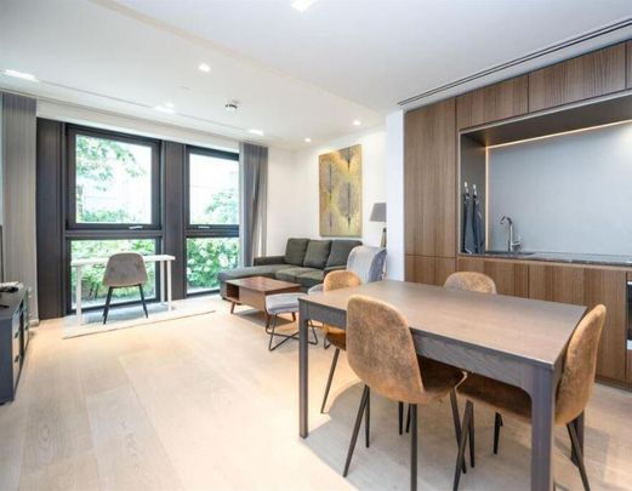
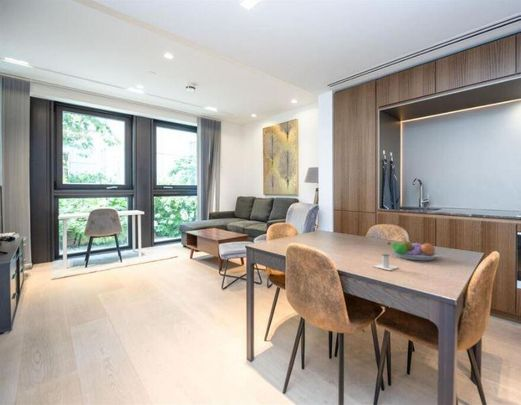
+ salt shaker (385, 260)
+ fruit bowl (412, 248)
